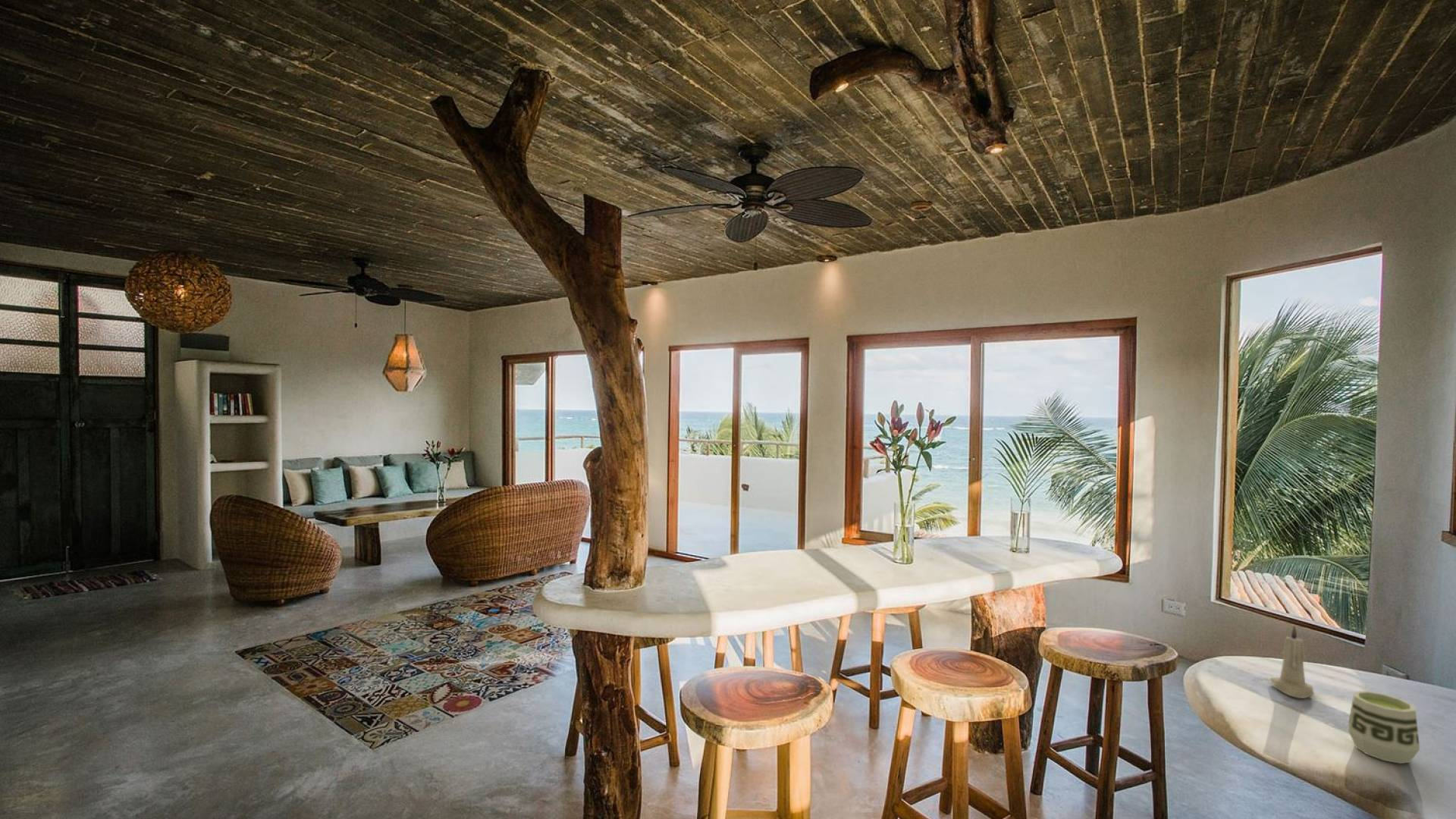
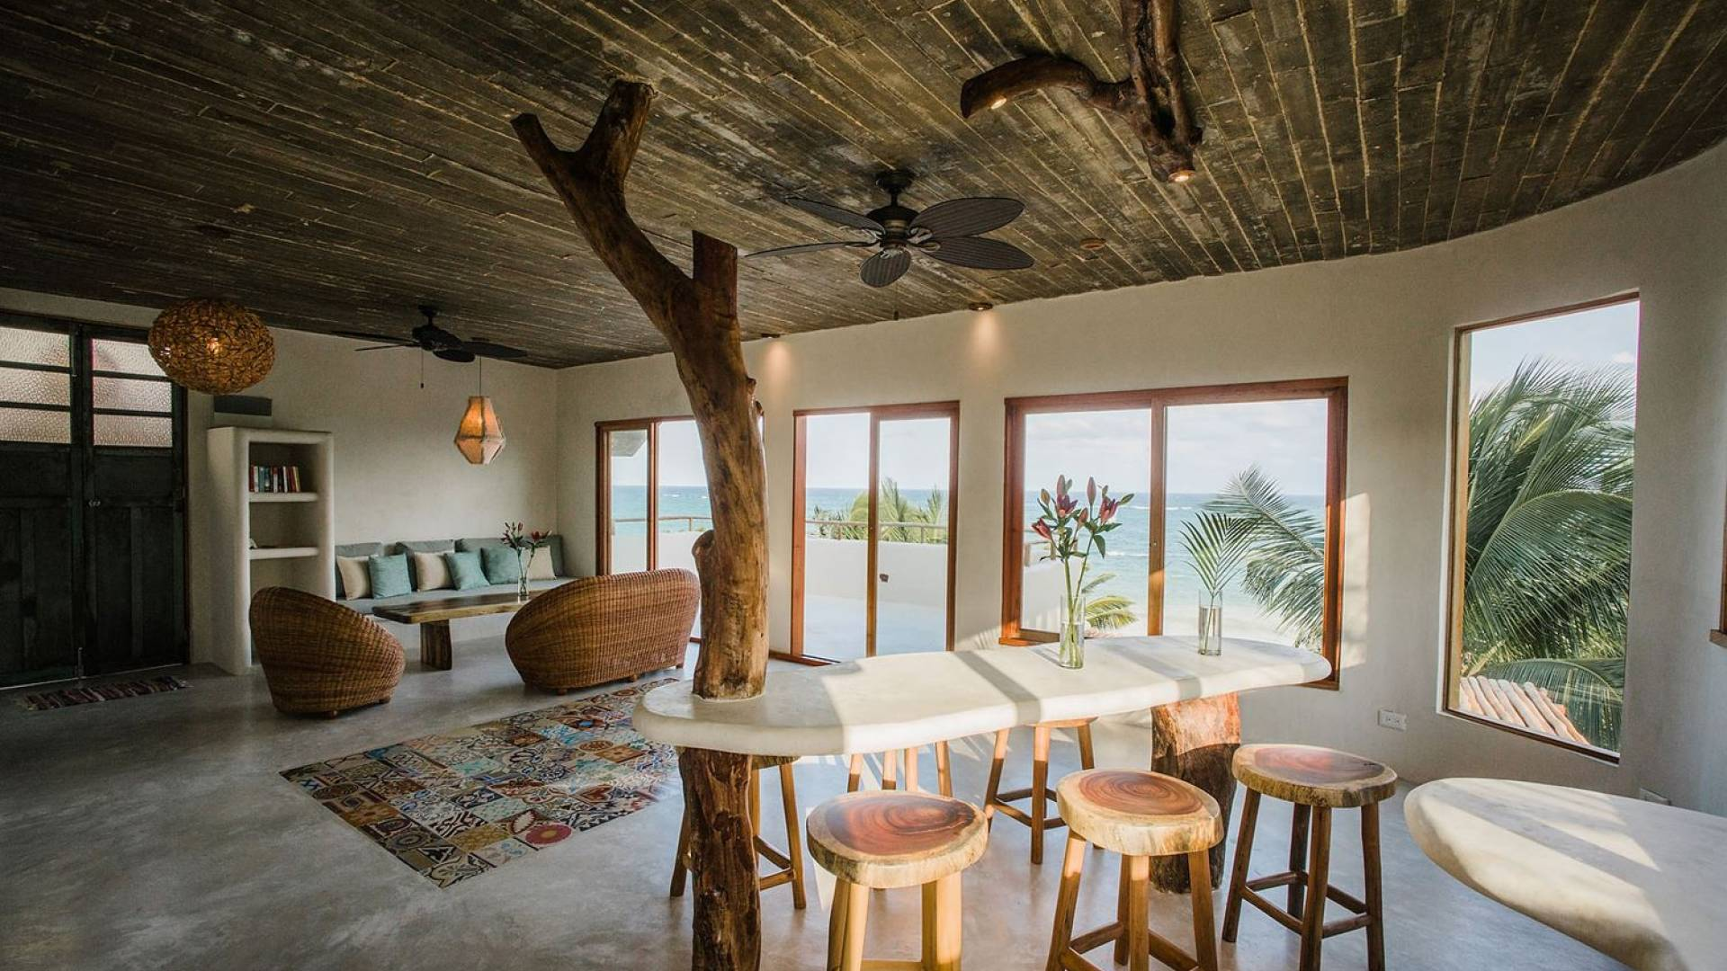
- candle (1293, 657)
- cup (1382, 726)
